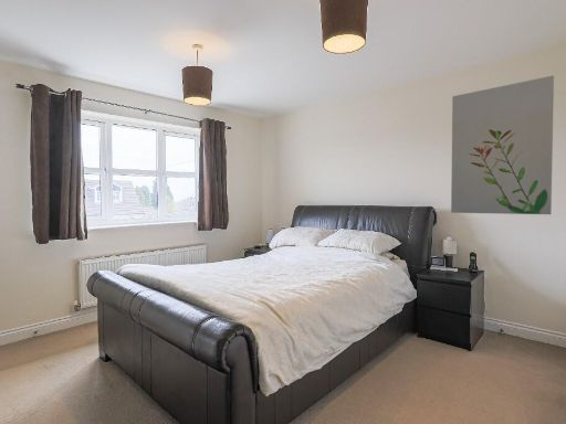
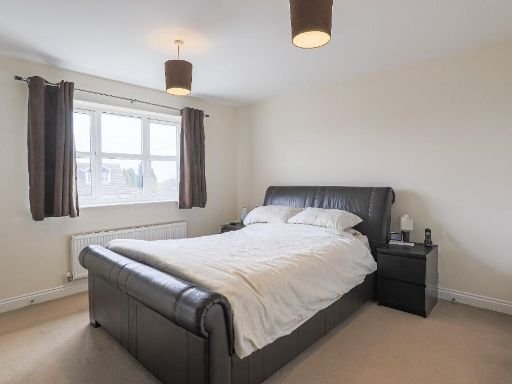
- wall art (497, 150)
